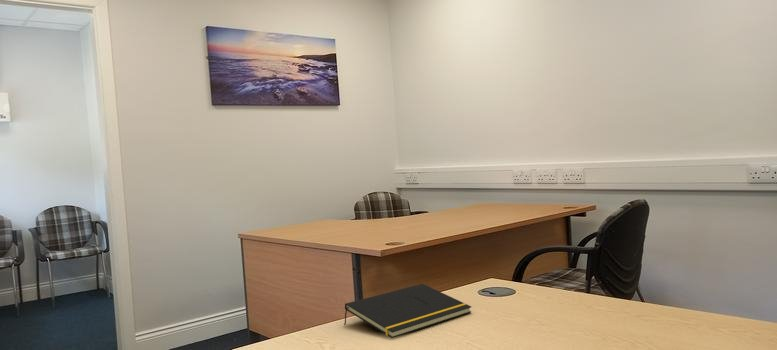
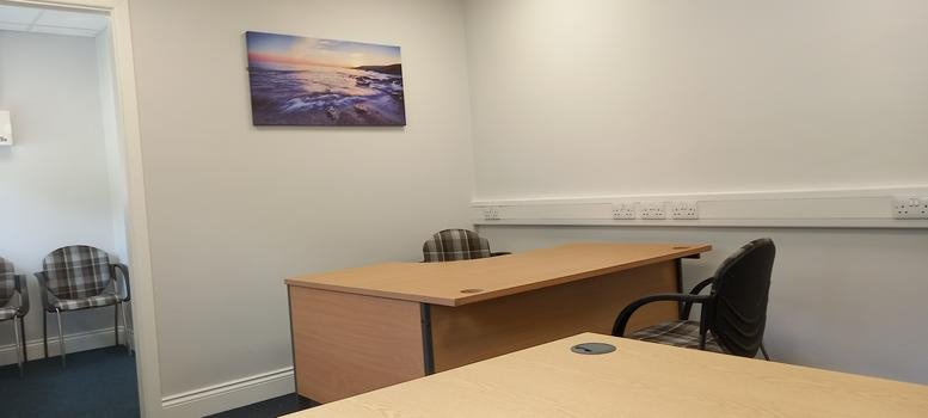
- notepad (408, 307)
